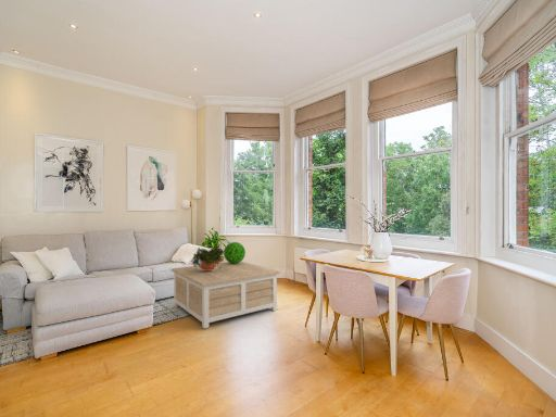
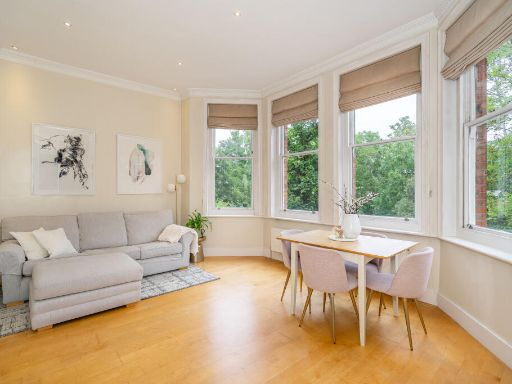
- potted plant (207, 258)
- coffee table (224, 289)
- decorative sphere (235, 252)
